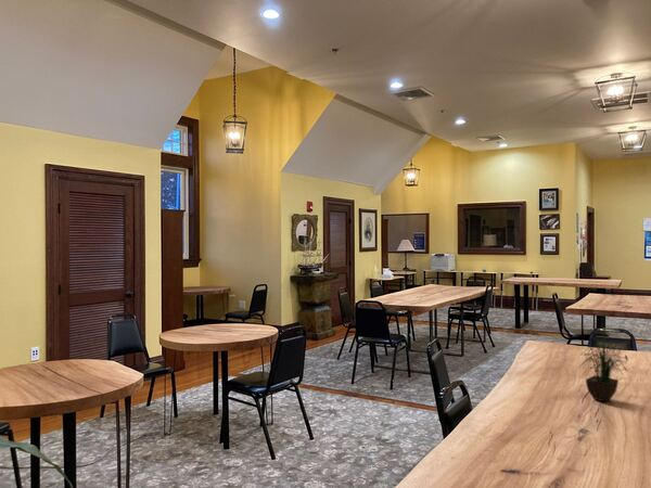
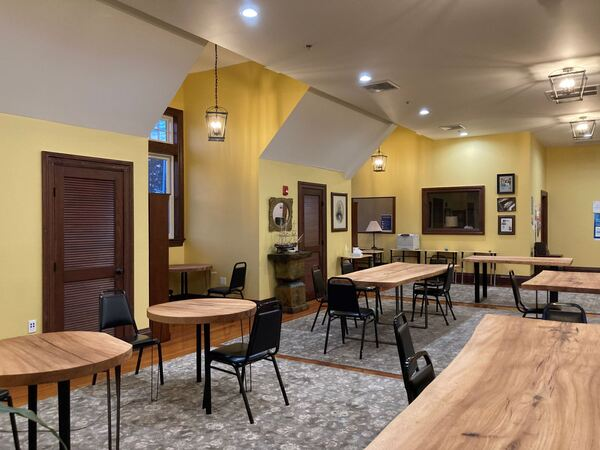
- potted plant (601, 350)
